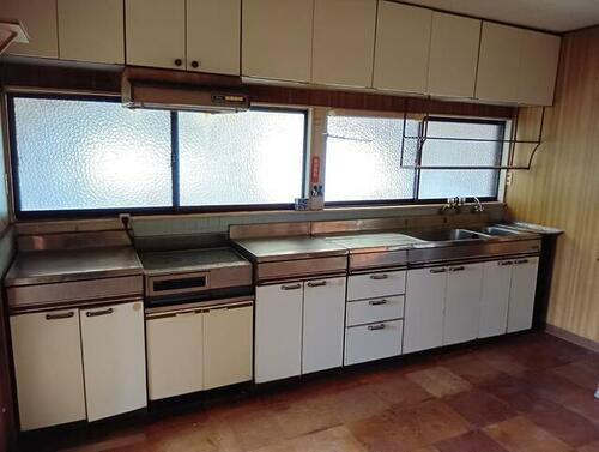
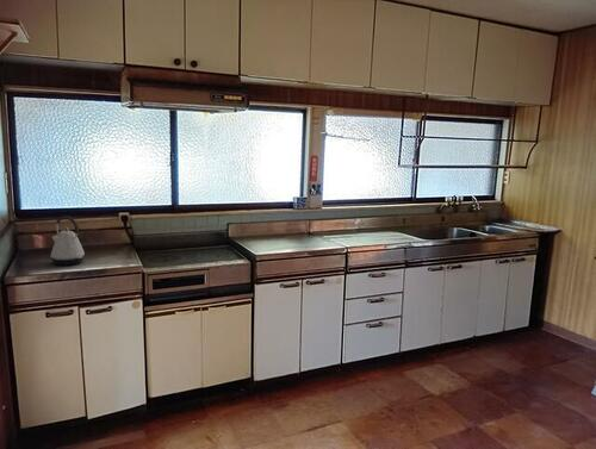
+ kettle (66, 238)
